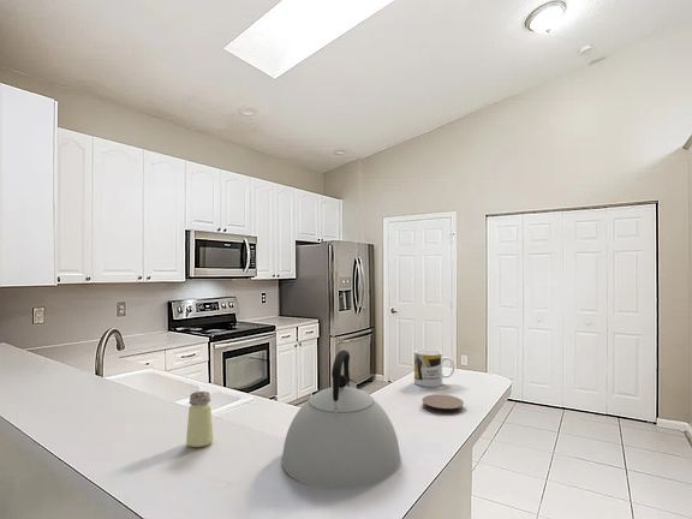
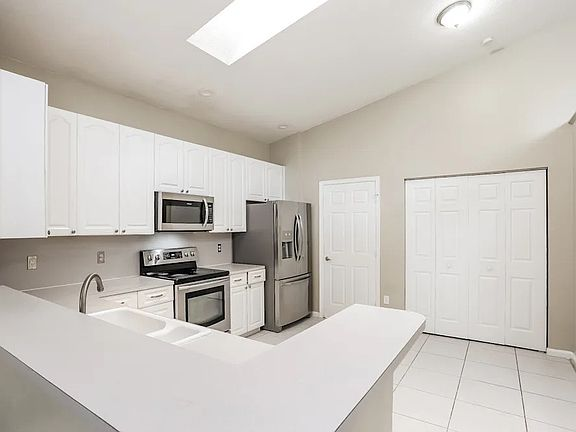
- kettle (341, 404)
- coaster (442, 404)
- mug (434, 366)
- saltshaker (199, 417)
